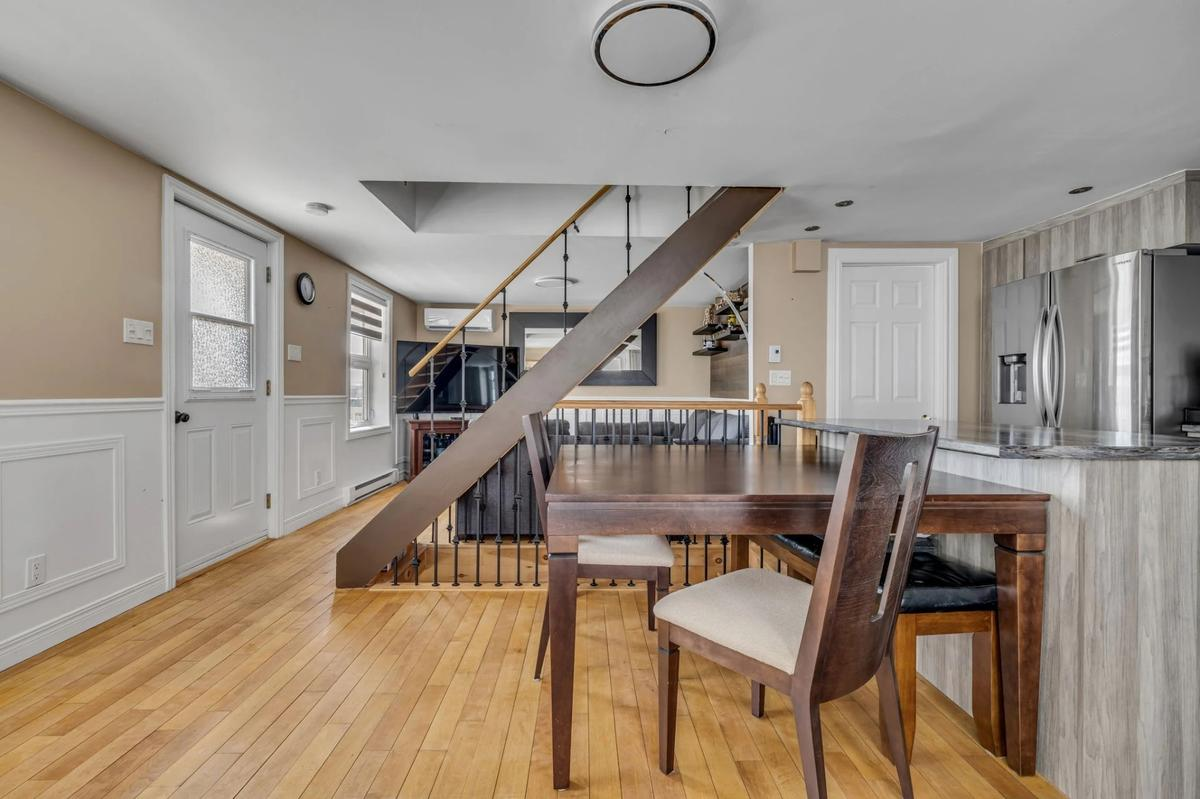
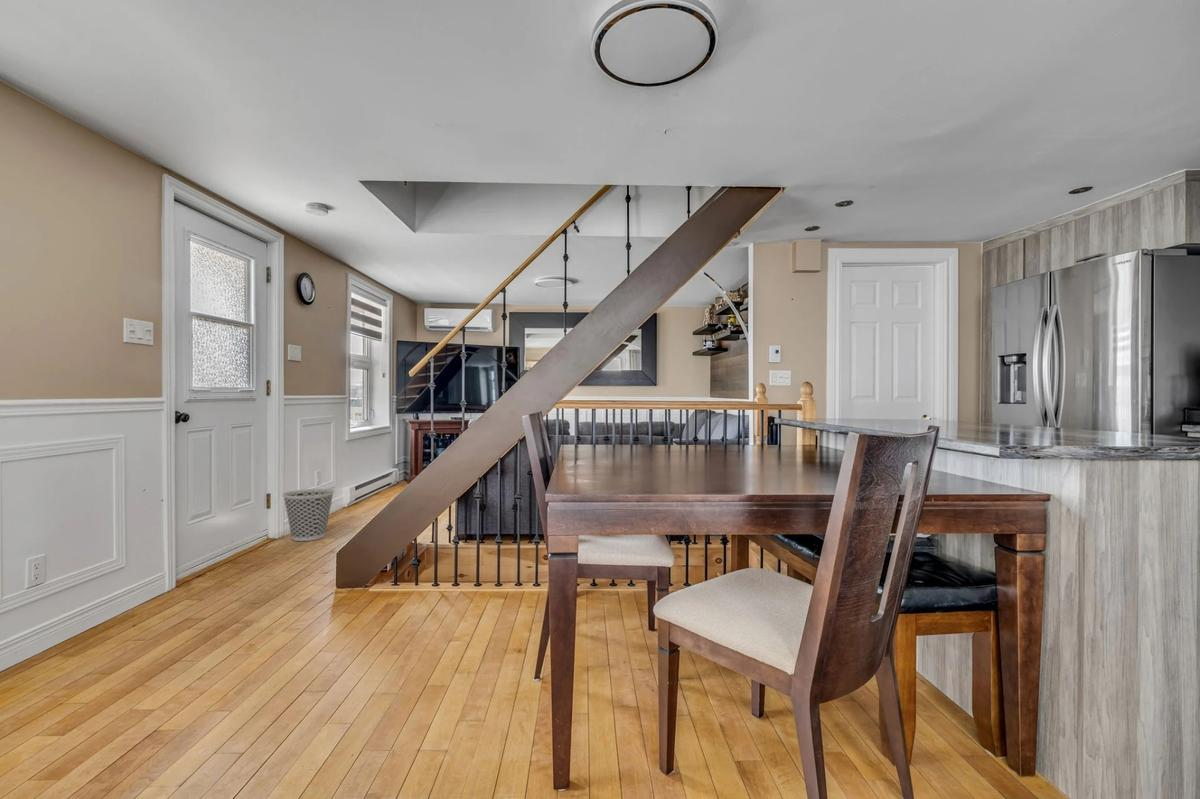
+ wastebasket (308, 514)
